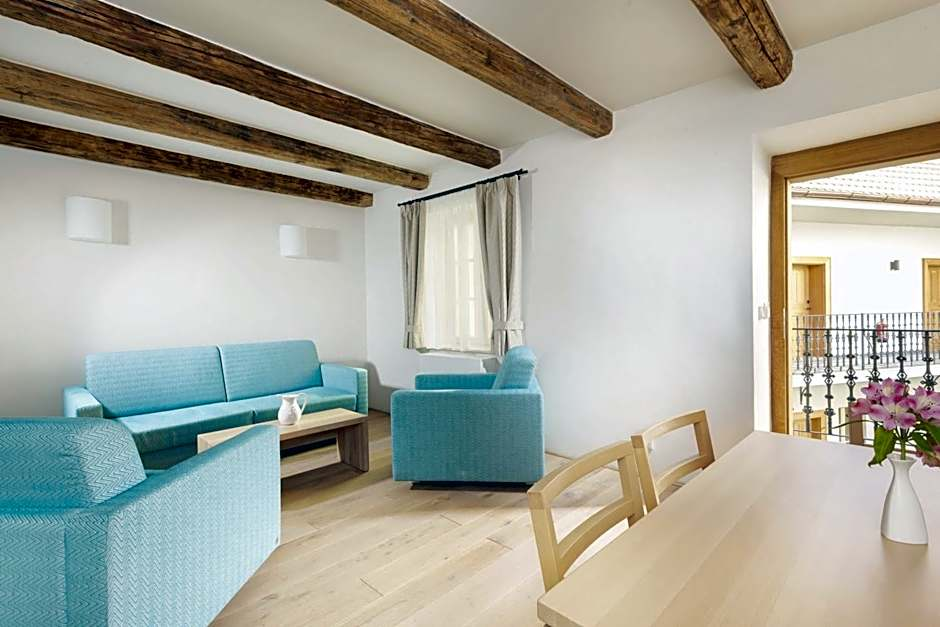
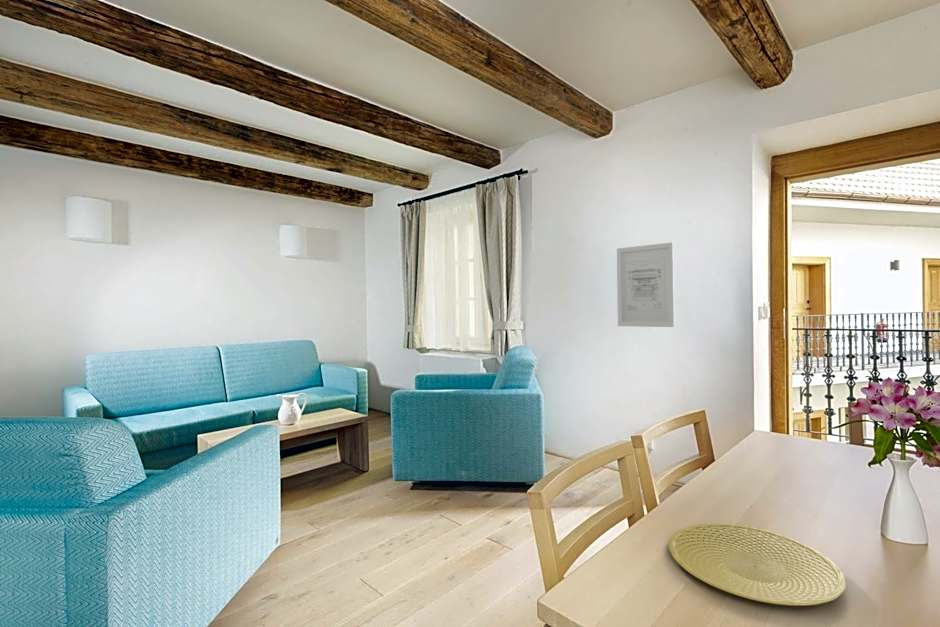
+ wall art (644, 286)
+ plate (750, 560)
